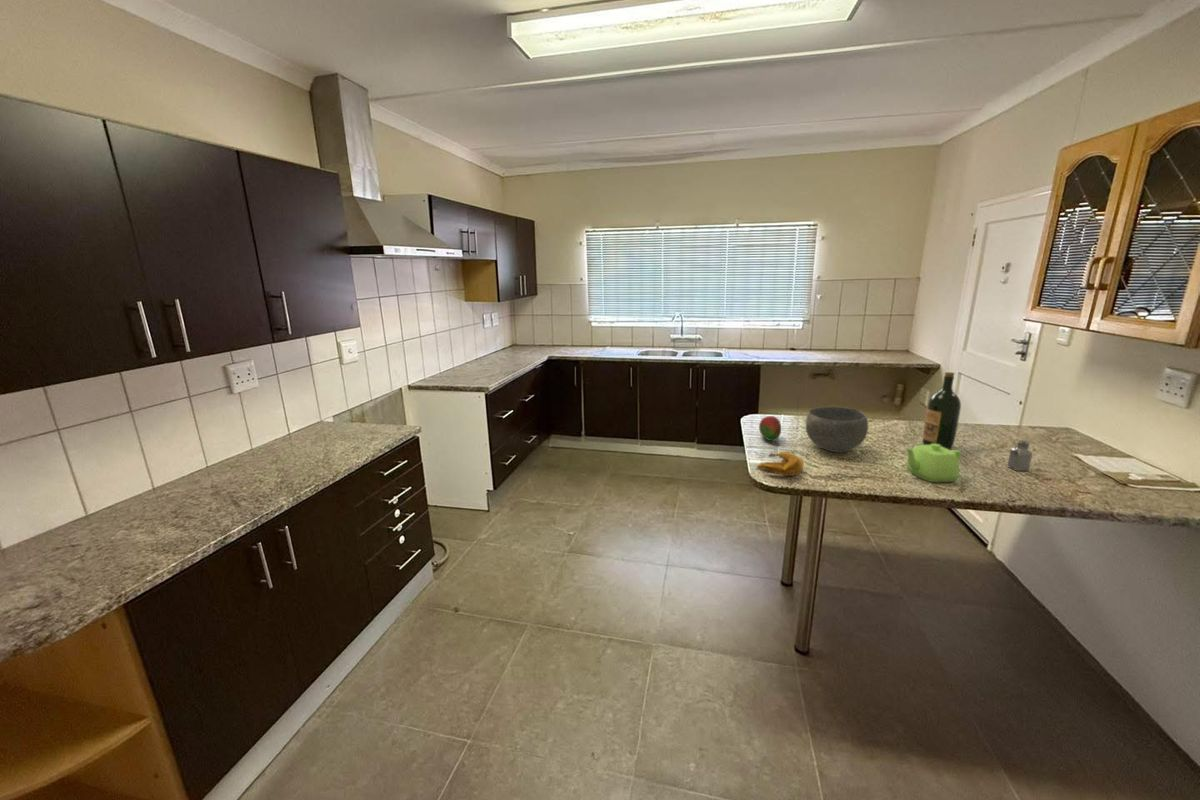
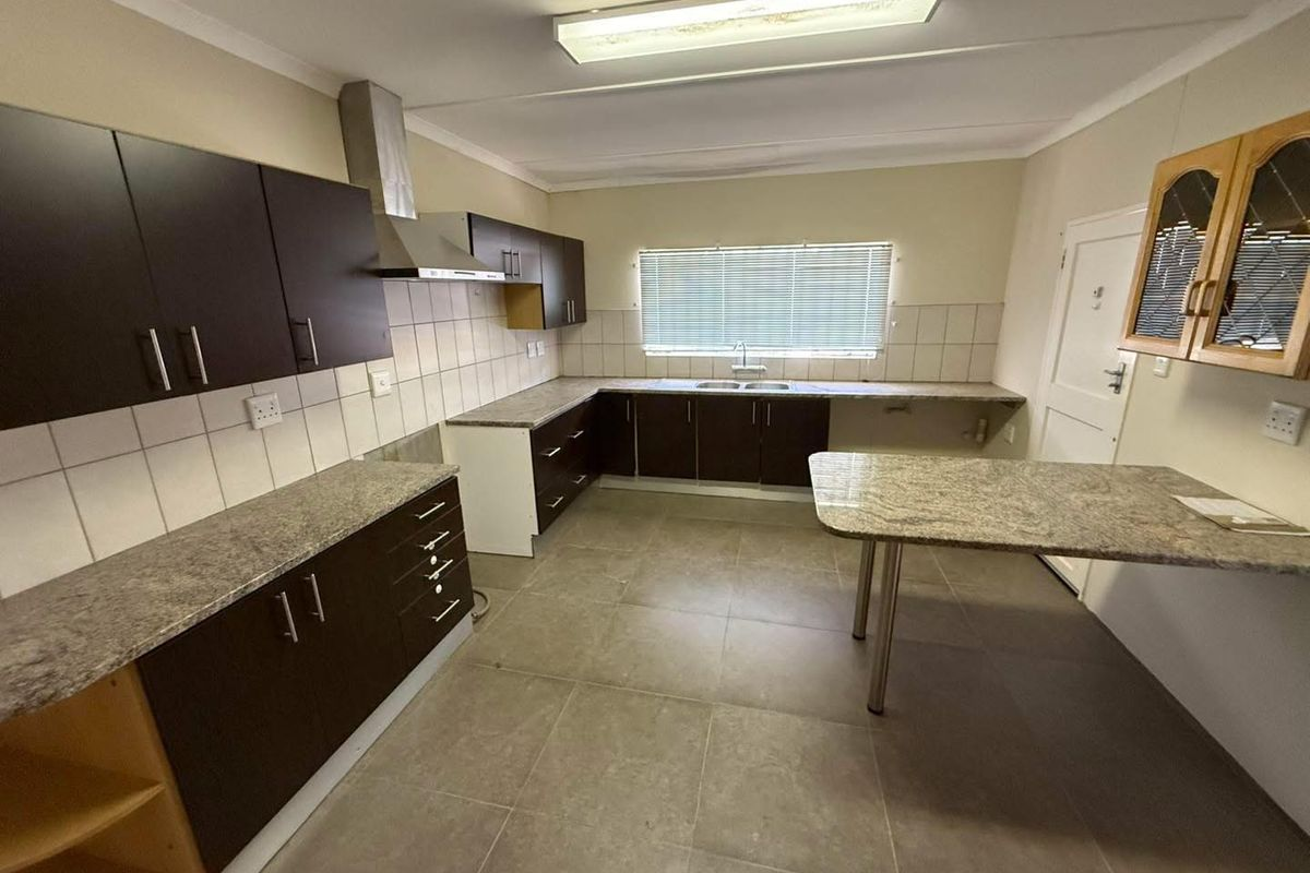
- banana (780, 462)
- bowl (835, 430)
- saltshaker (1020, 455)
- teapot (931, 460)
- fruit (770, 428)
- wine bottle (943, 411)
